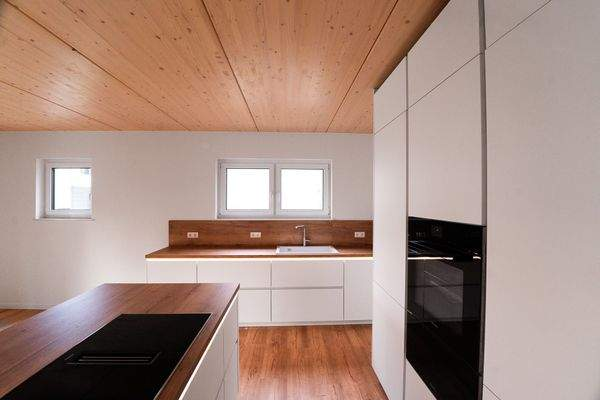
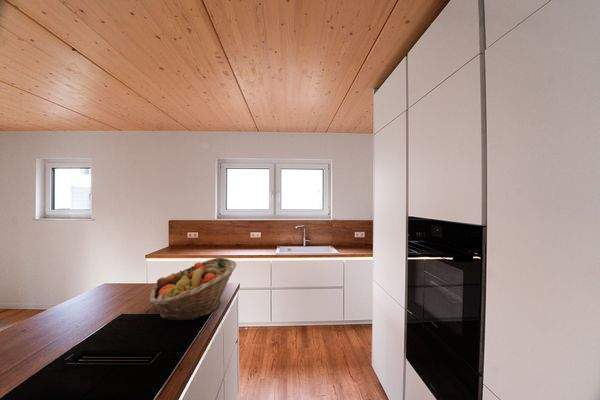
+ fruit basket (194, 284)
